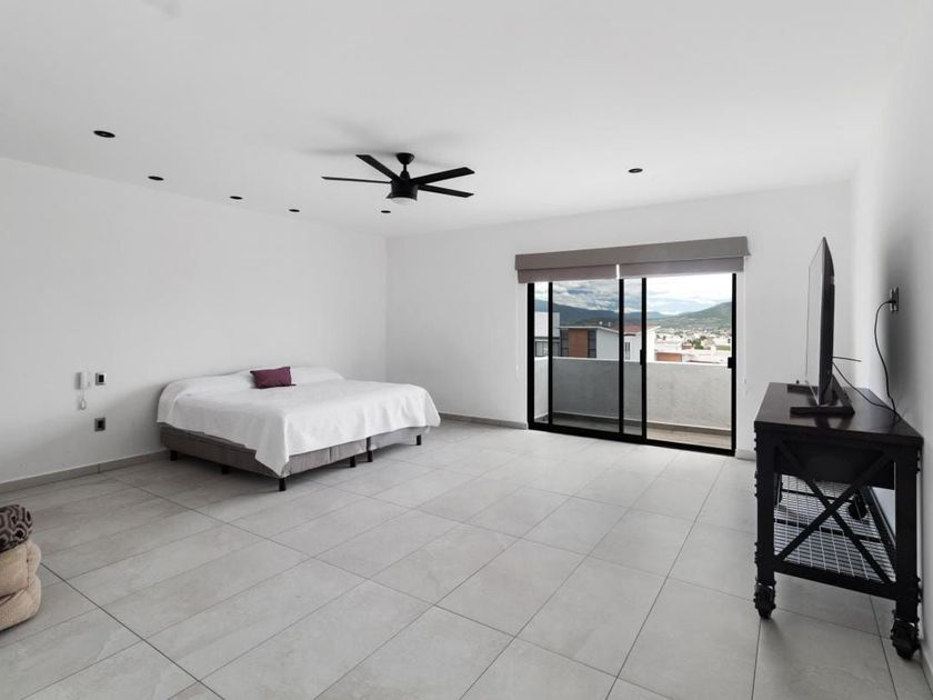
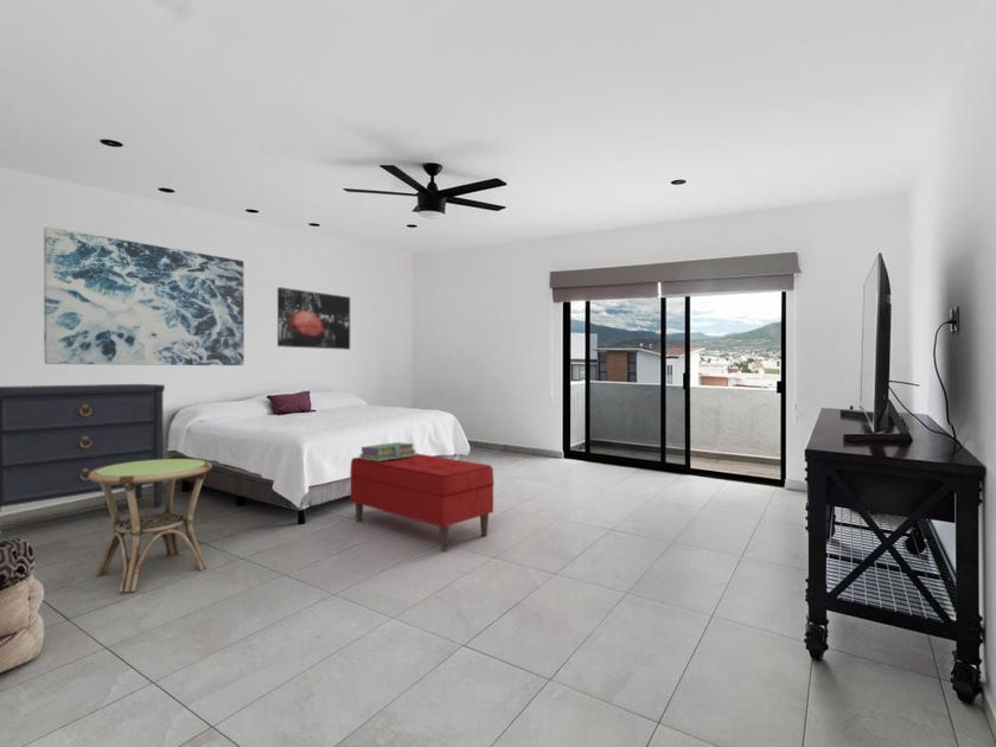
+ dresser (75, 451)
+ wall art (315, 320)
+ bench (419, 494)
+ side table (153, 518)
+ stack of books (388, 452)
+ wall art (157, 305)
